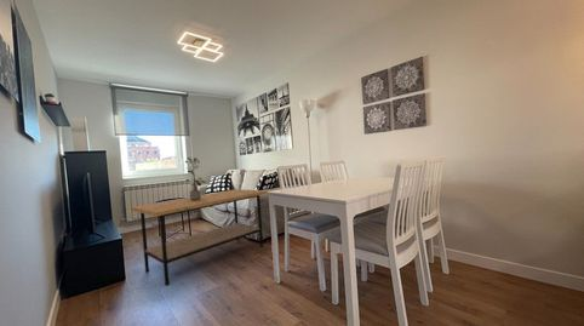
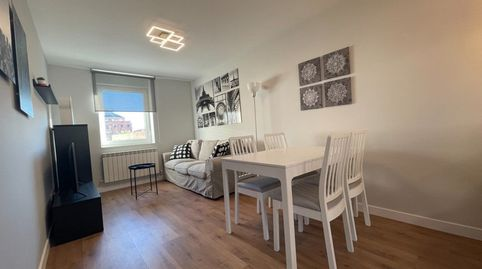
- coffee table (207, 231)
- potted plant (194, 177)
